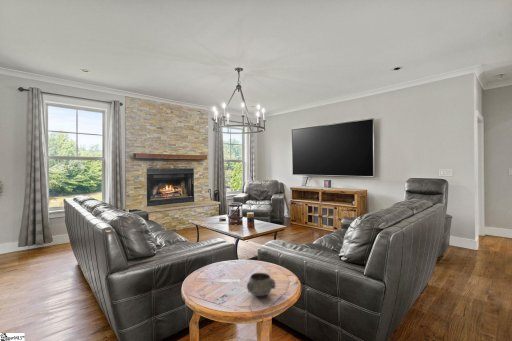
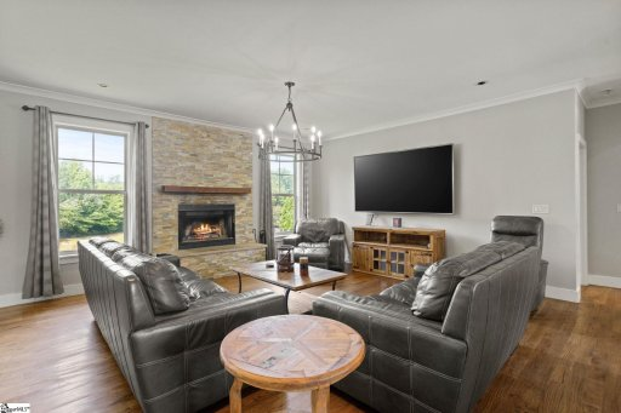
- decorative bowl (258, 284)
